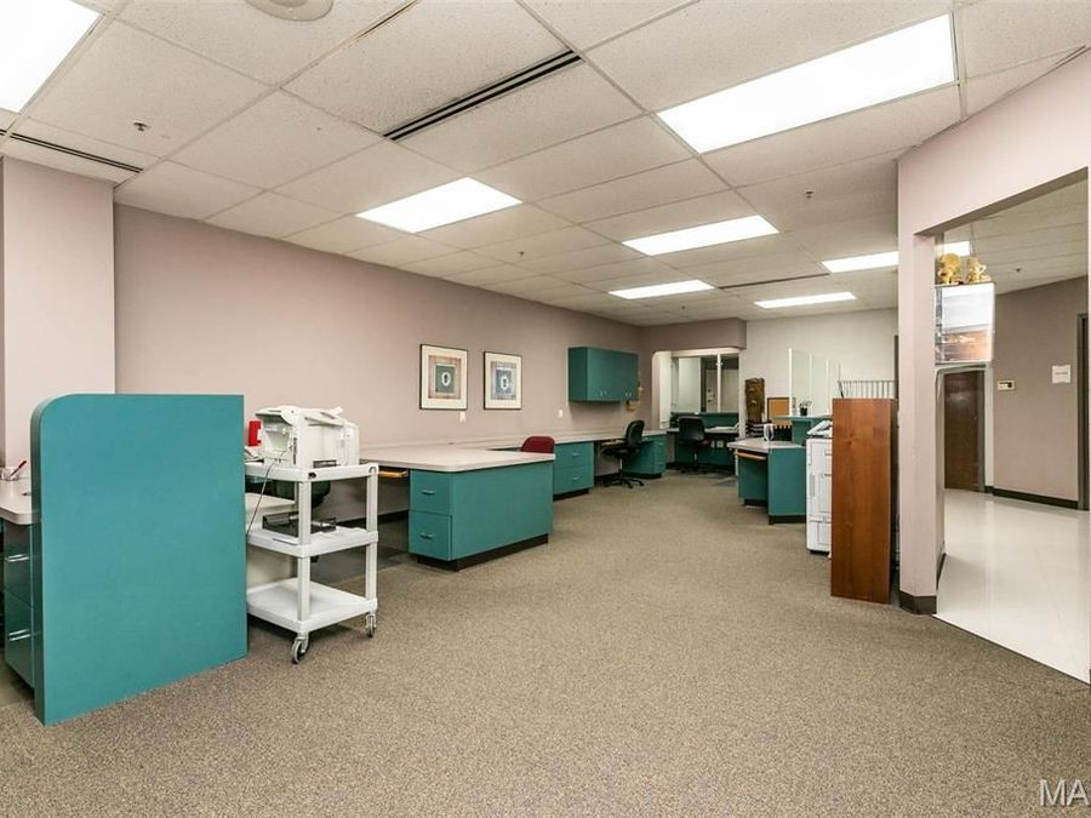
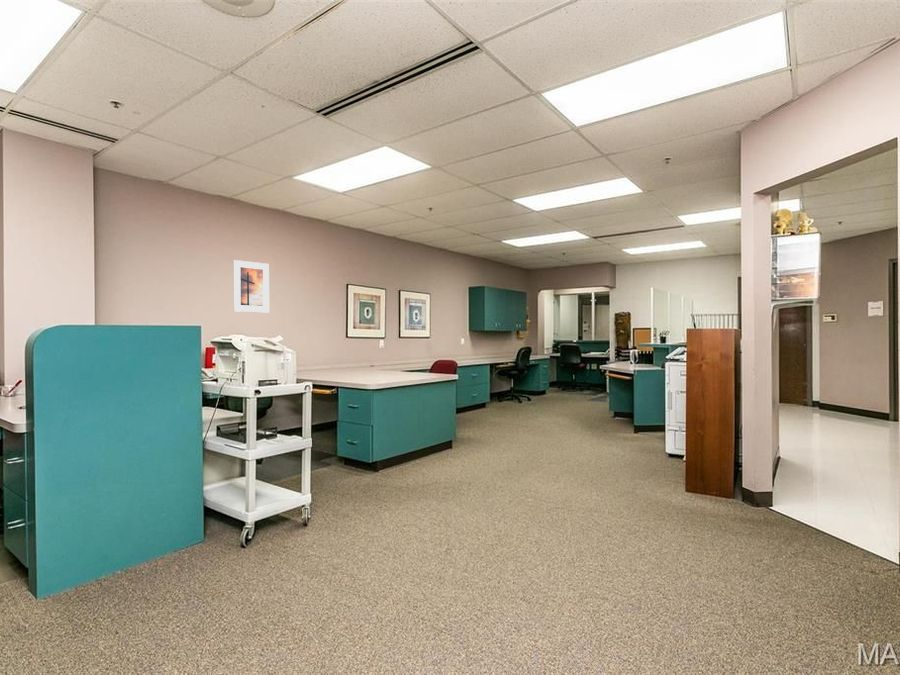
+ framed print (251, 287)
